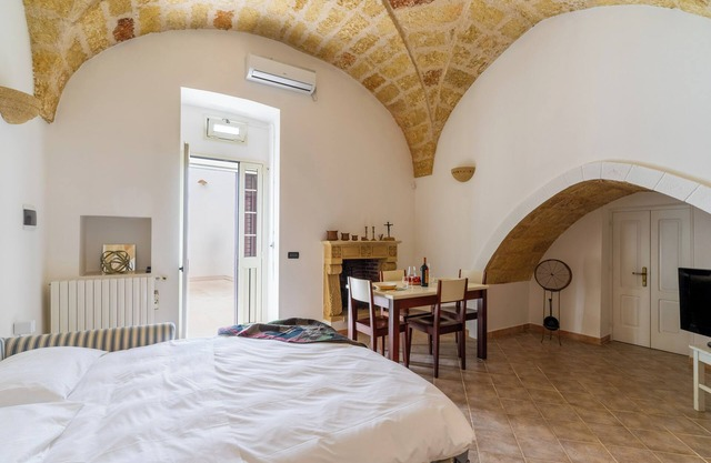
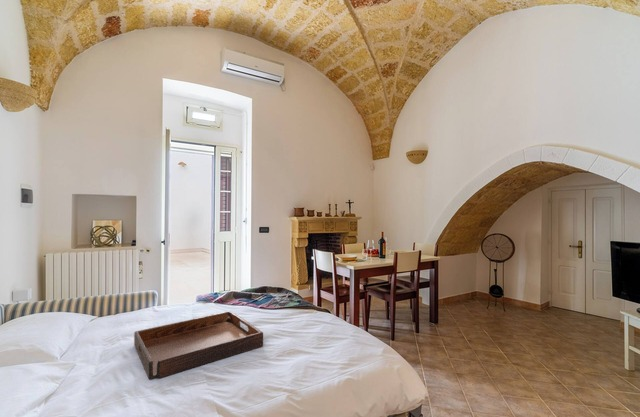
+ serving tray (198, 338)
